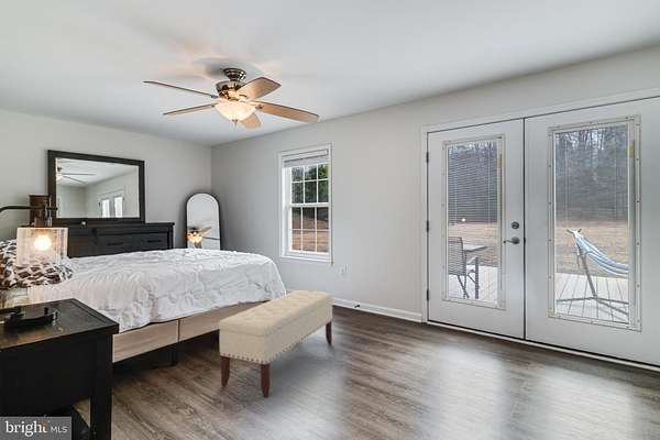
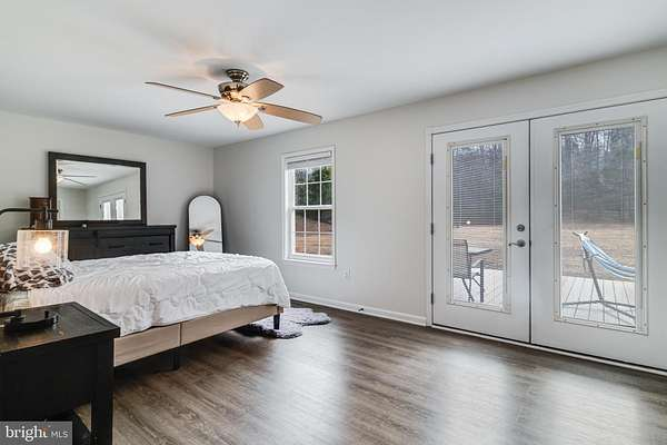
- bench (284, 332)
